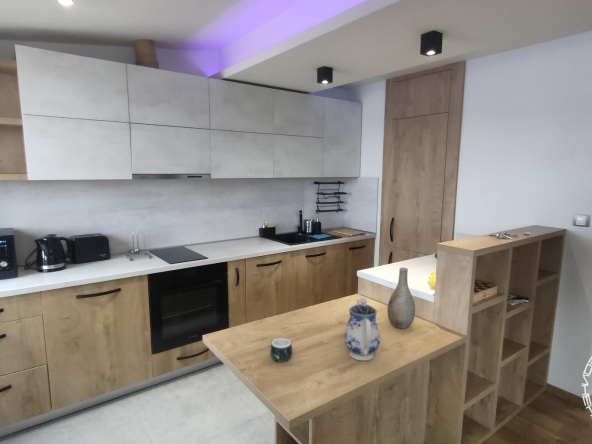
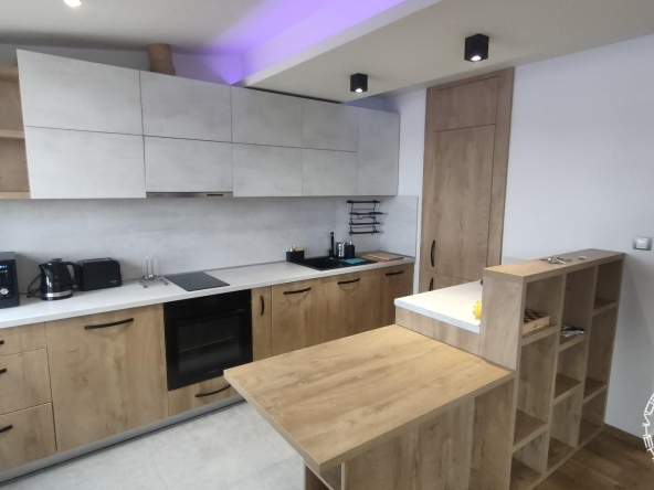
- vase (401, 297)
- mug (279, 348)
- teapot (362, 326)
